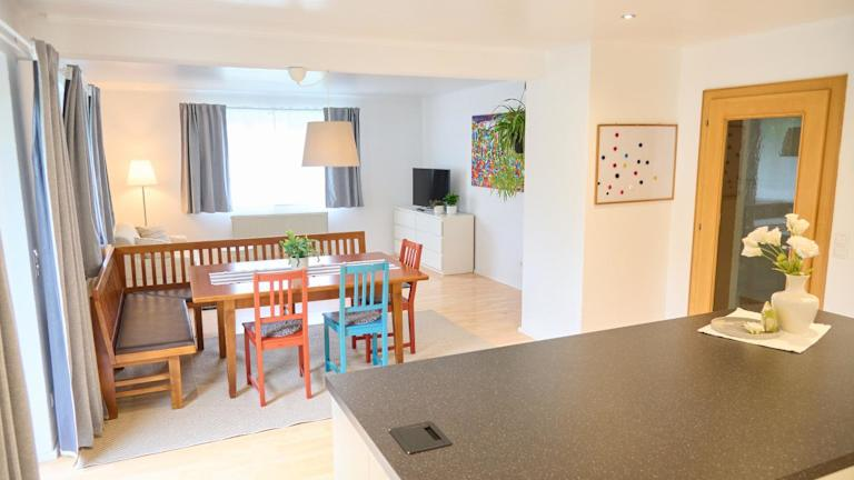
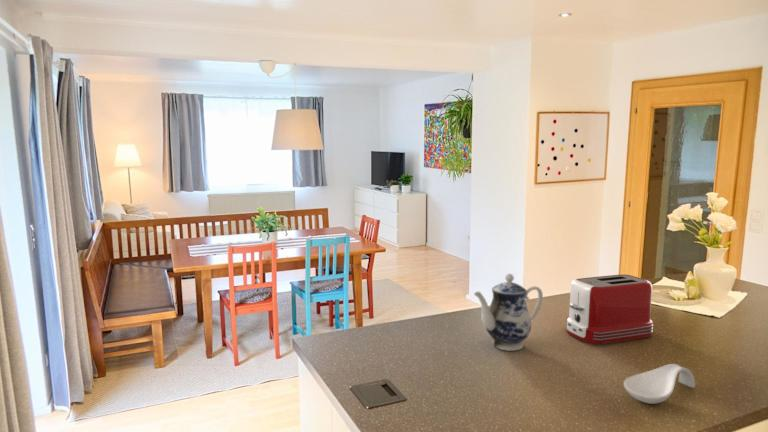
+ teapot (508, 309)
+ spoon rest (661, 381)
+ toaster (610, 306)
